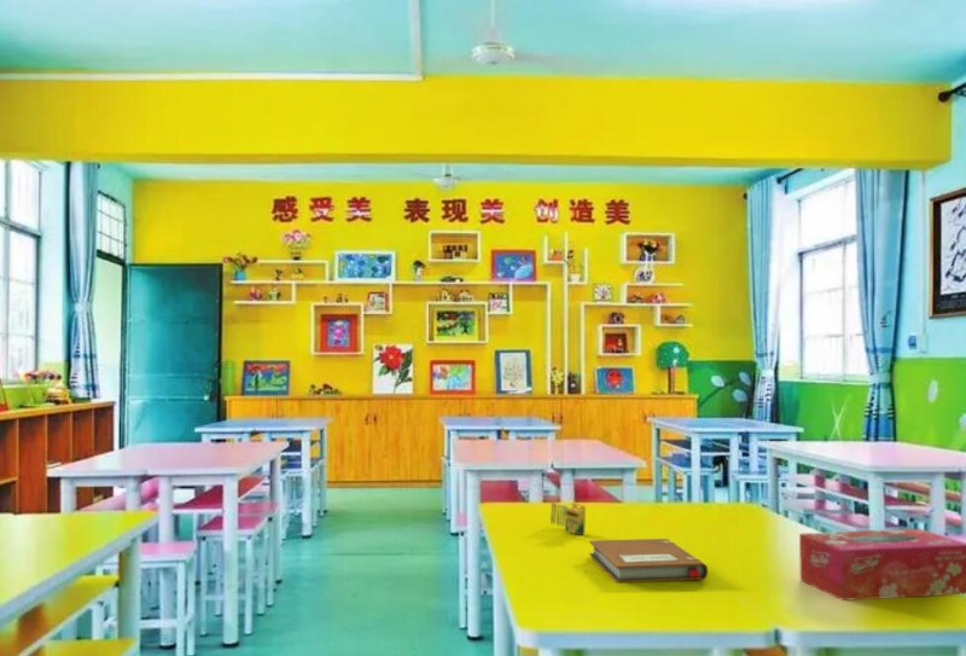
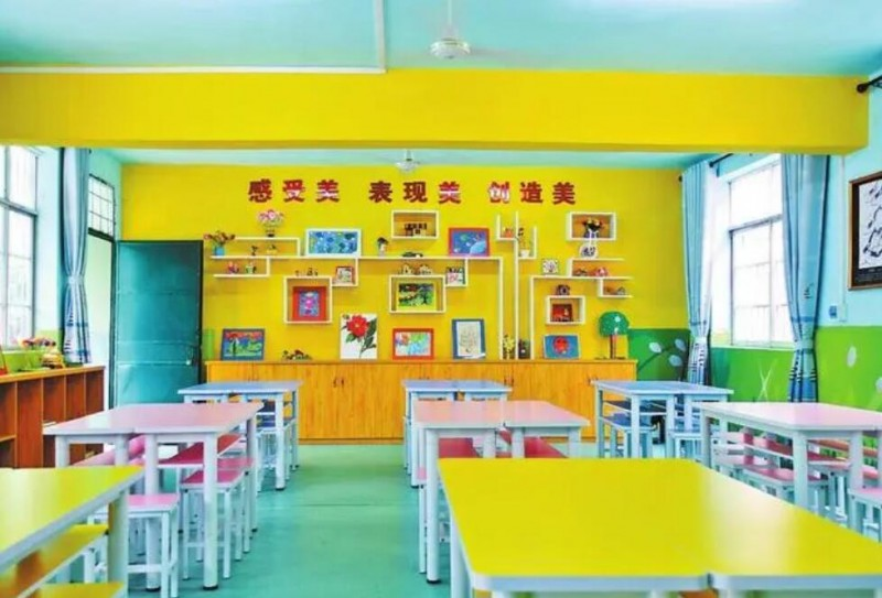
- notebook (646, 559)
- tissue box (883, 562)
- crayon (568, 516)
